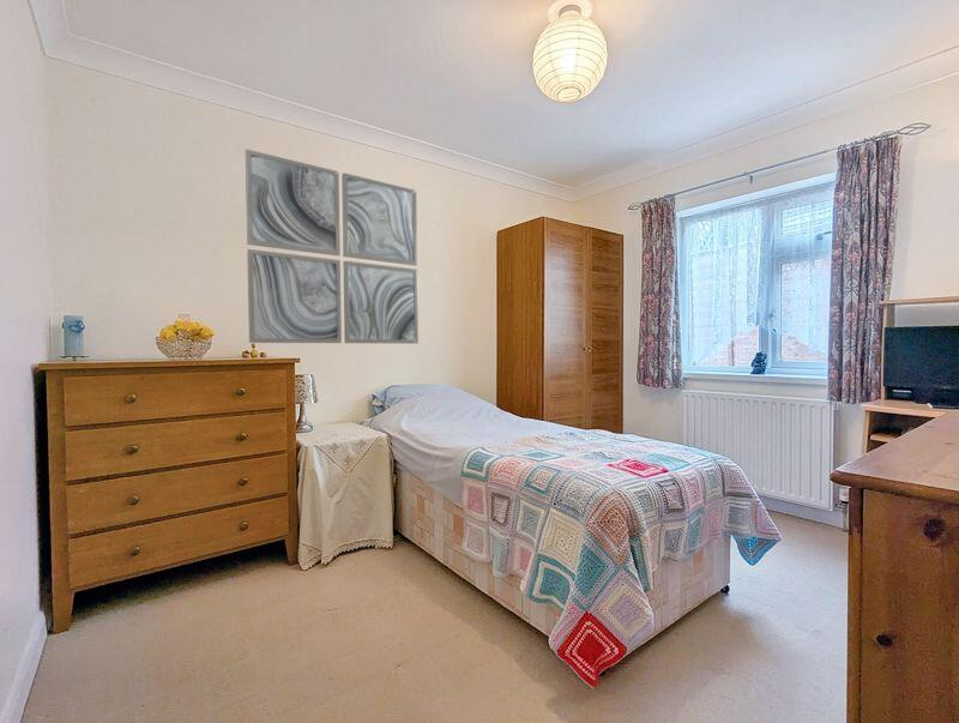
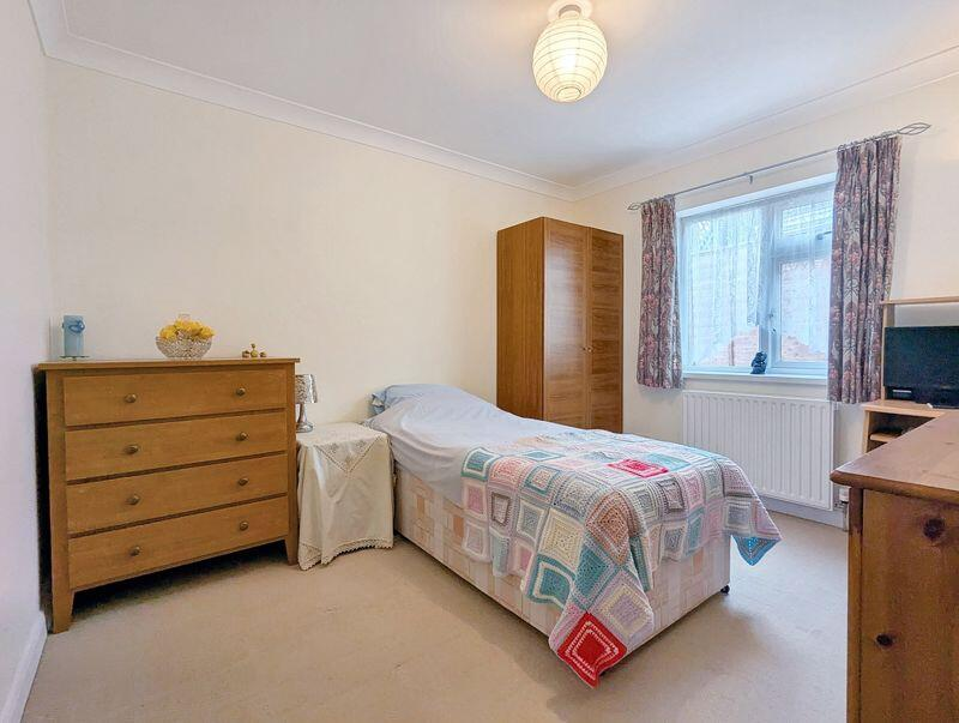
- wall art (343, 255)
